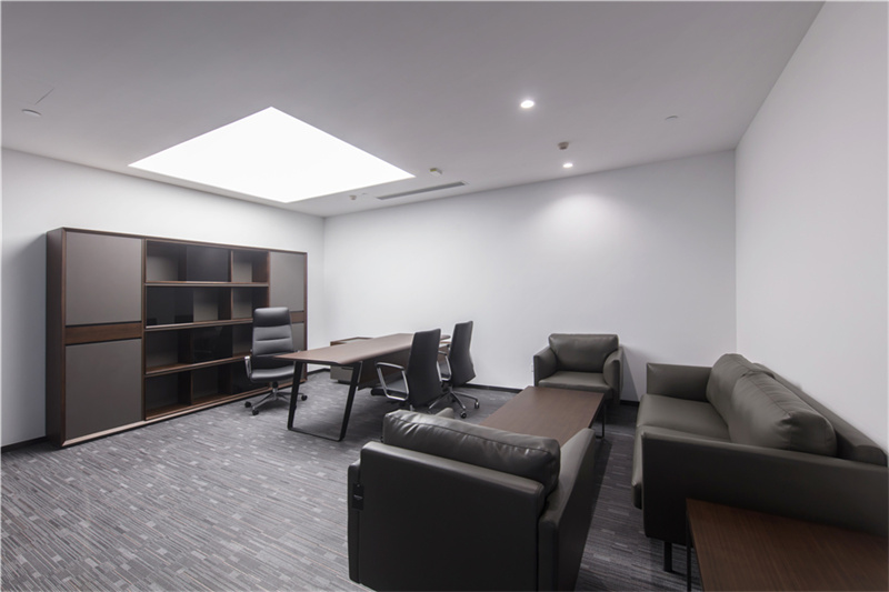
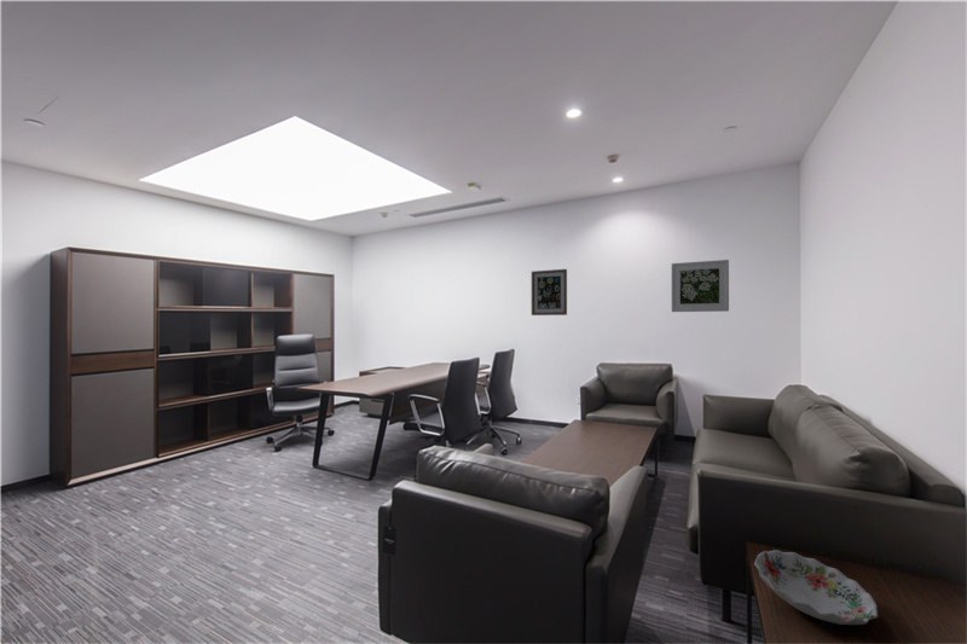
+ wall art (549, 292)
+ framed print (699, 286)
+ decorative bowl (811, 588)
